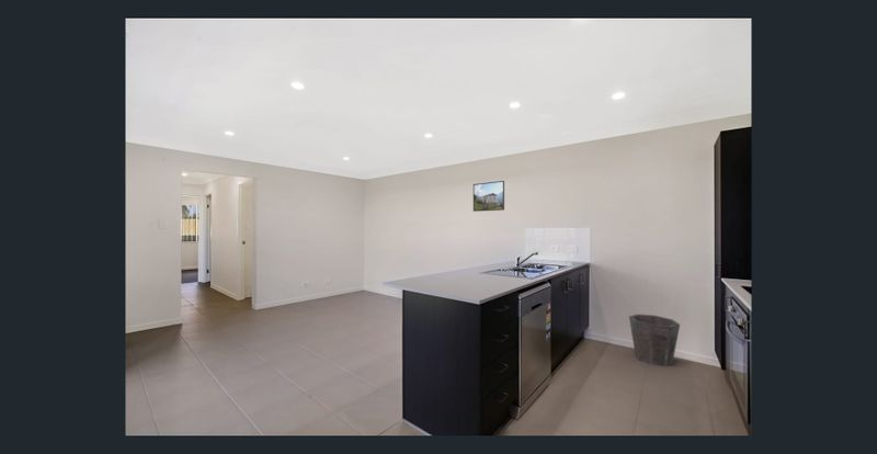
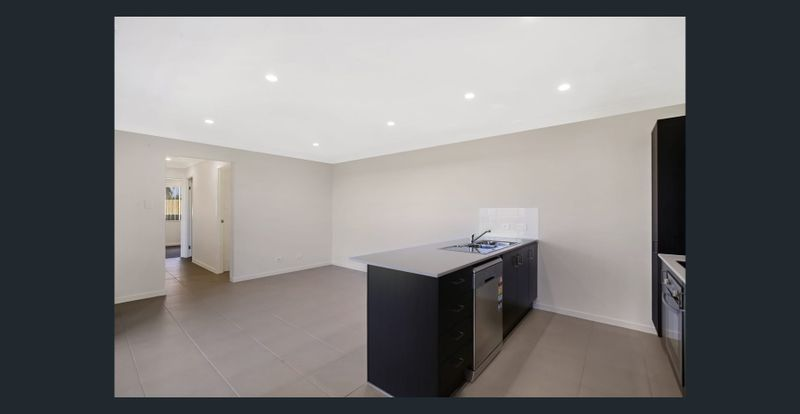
- waste bin (652, 339)
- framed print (488, 196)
